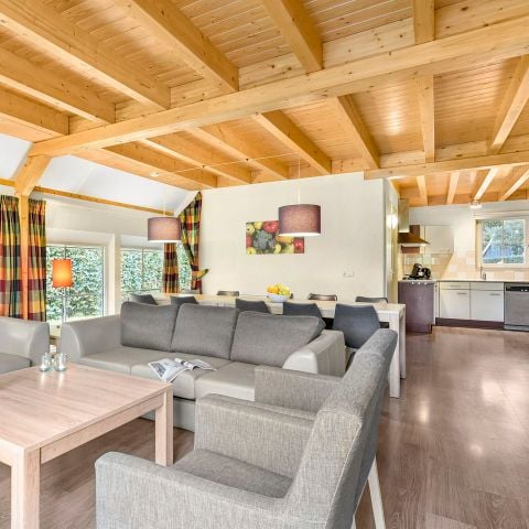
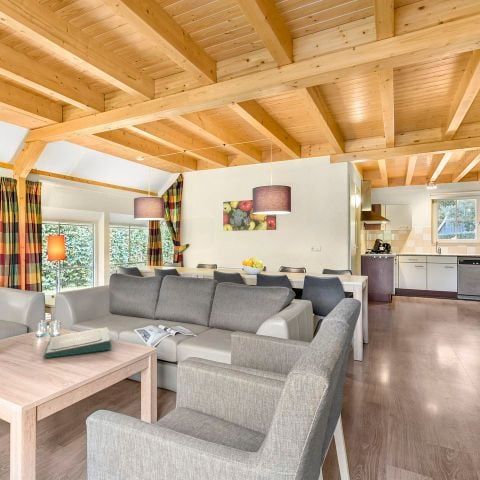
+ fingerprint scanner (79, 340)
